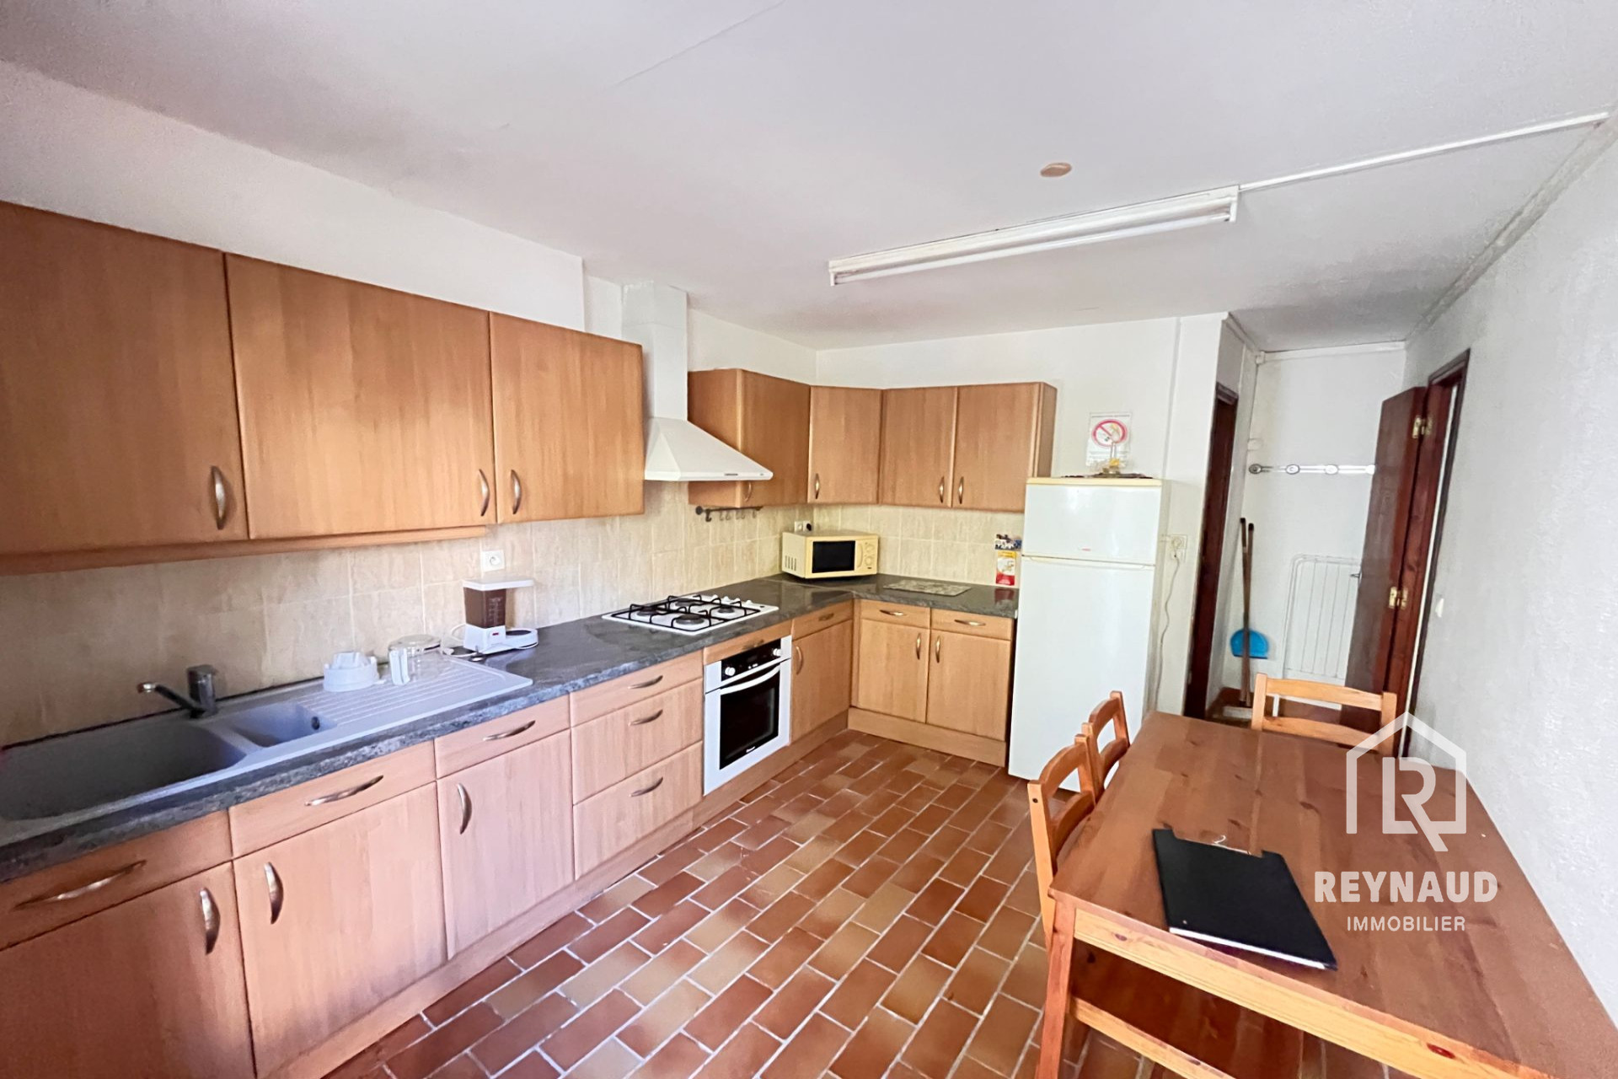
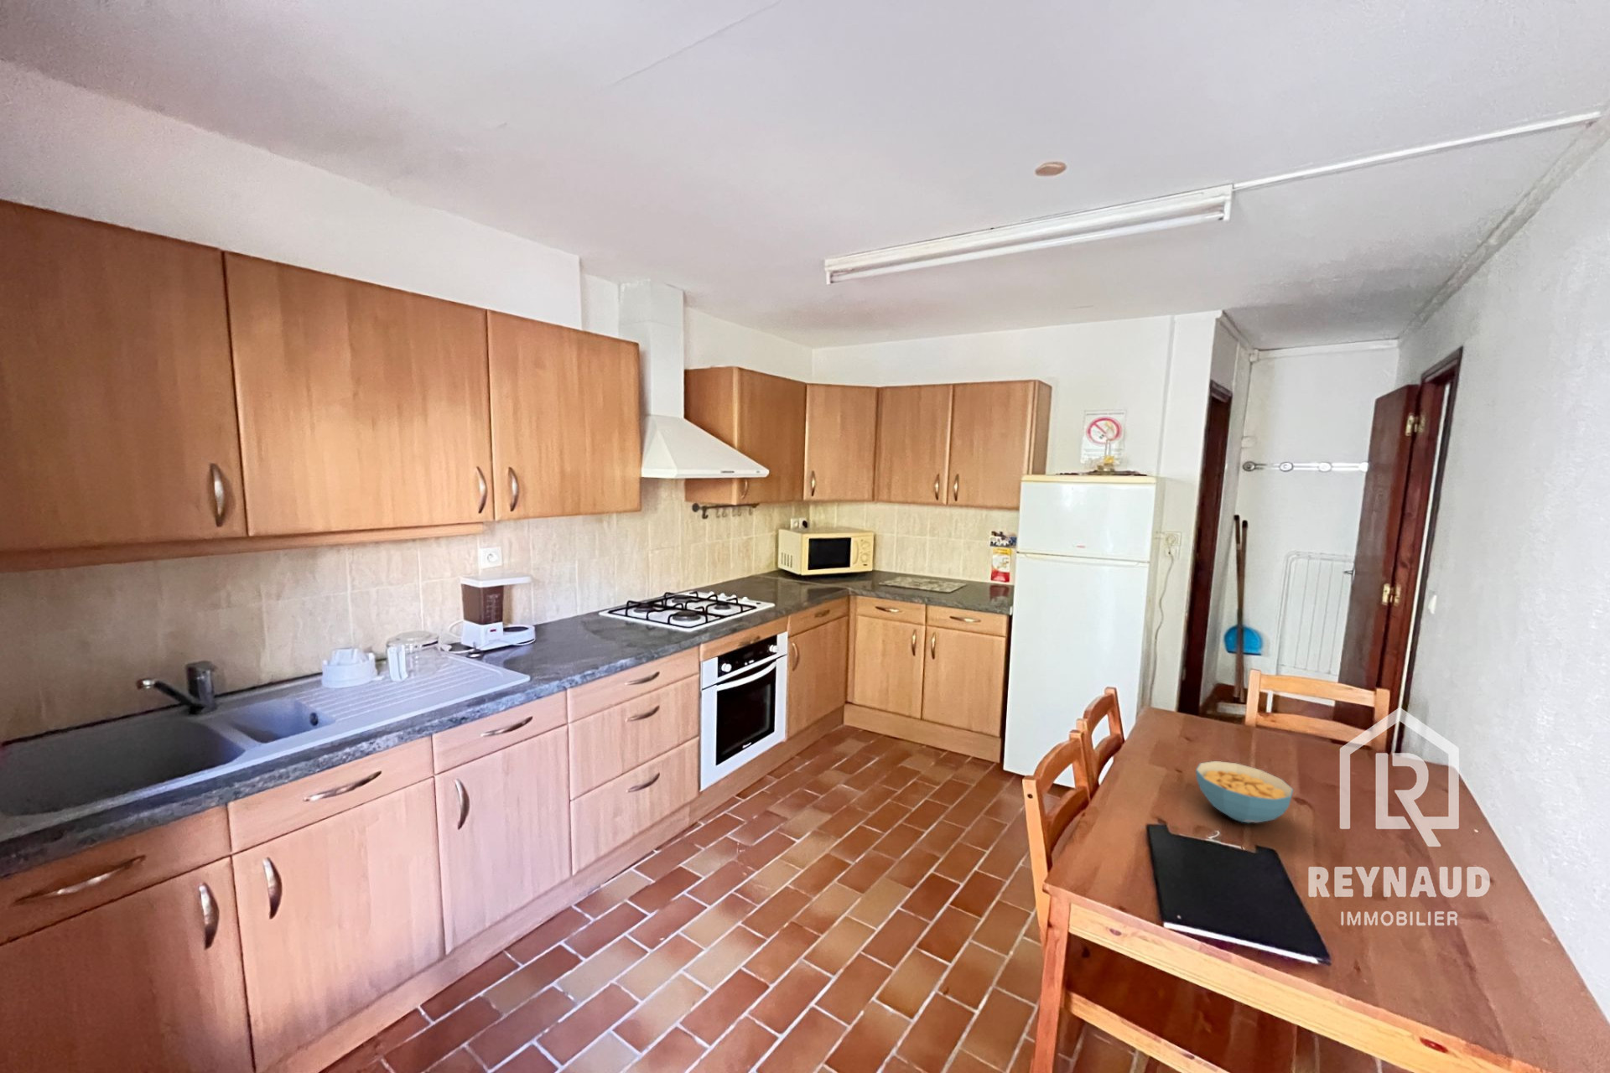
+ cereal bowl (1241, 798)
